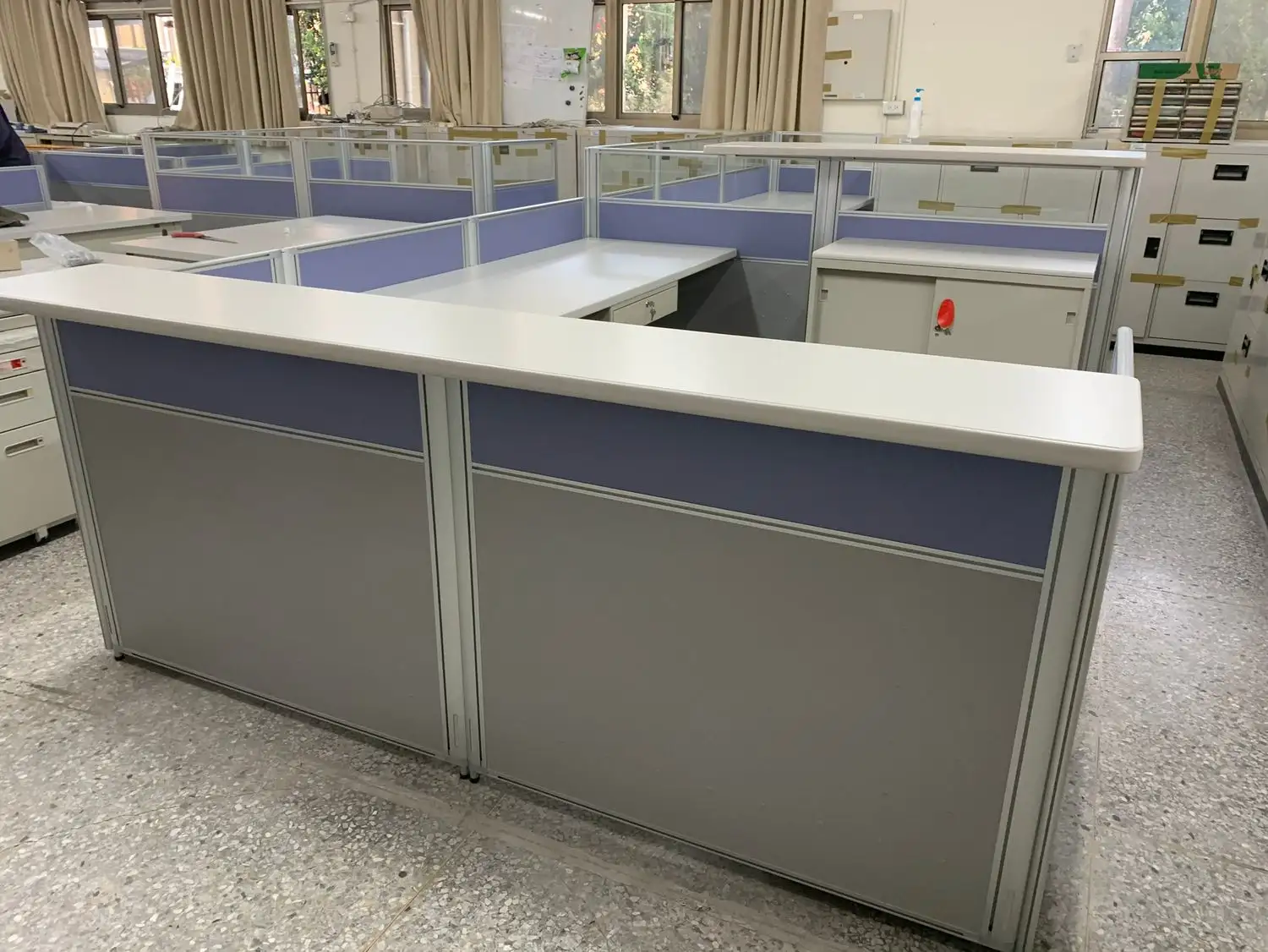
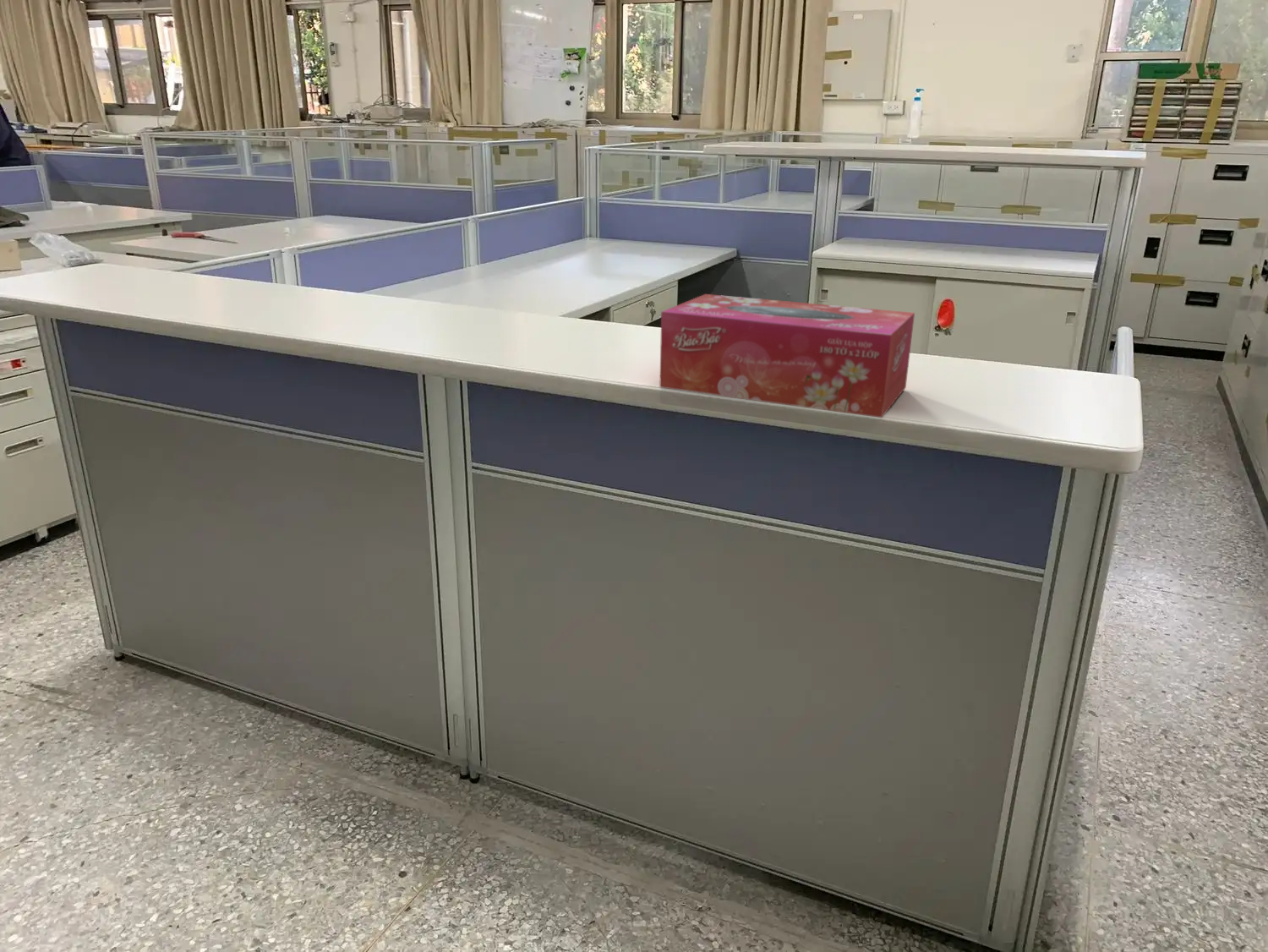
+ tissue box (785, 350)
